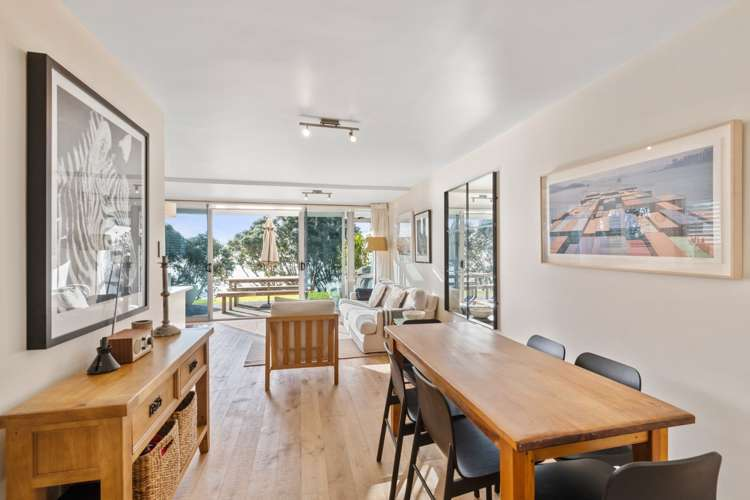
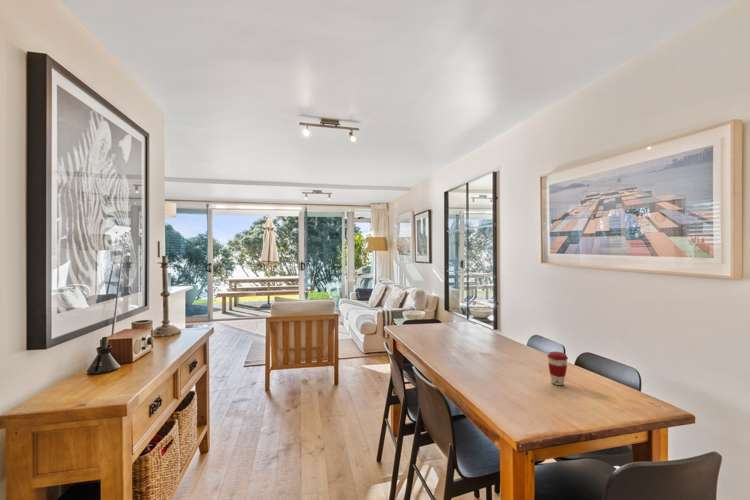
+ coffee cup (557, 368)
